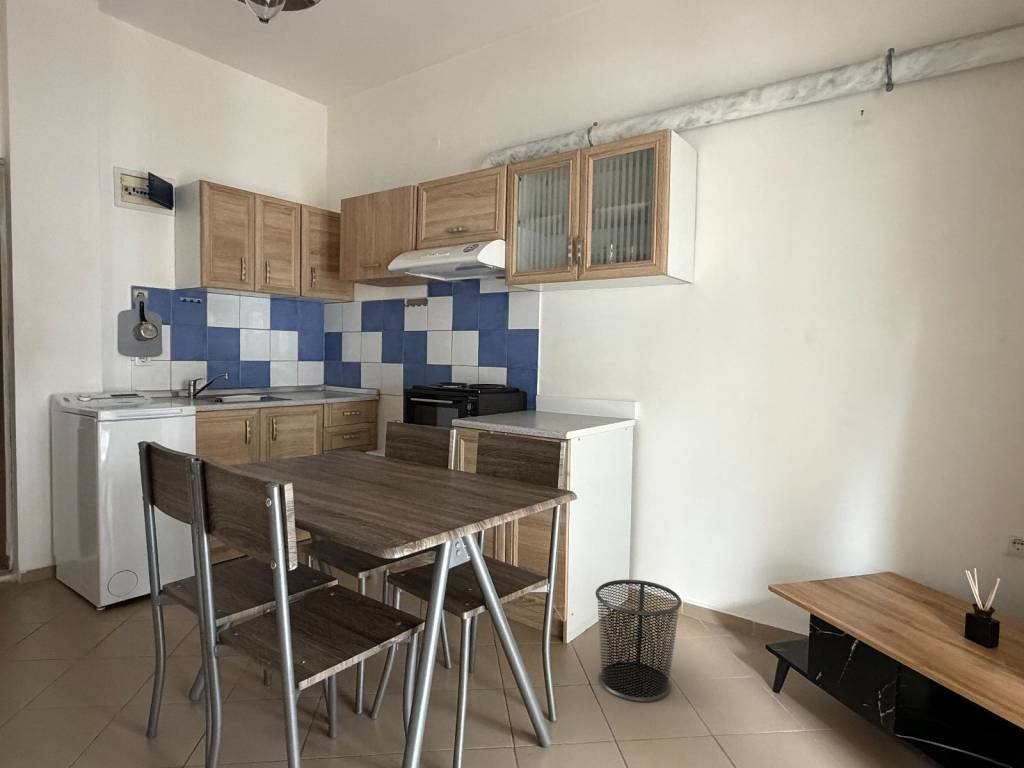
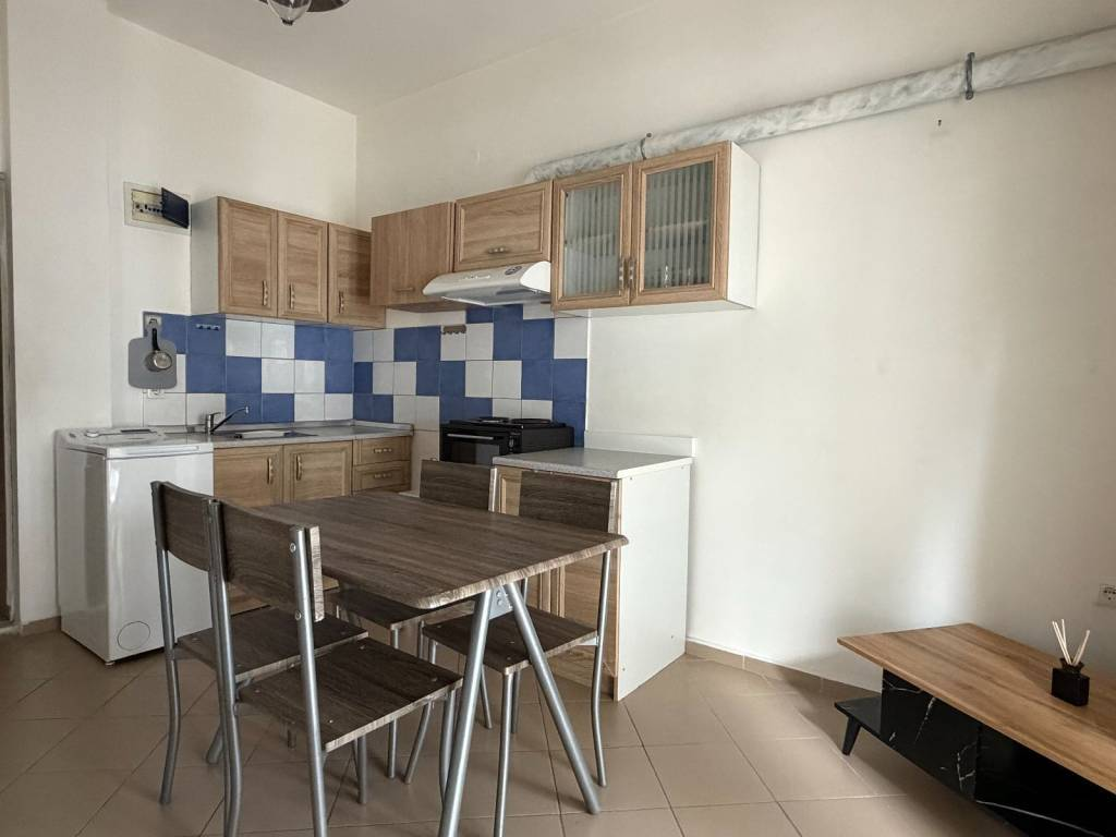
- waste bin (636, 638)
